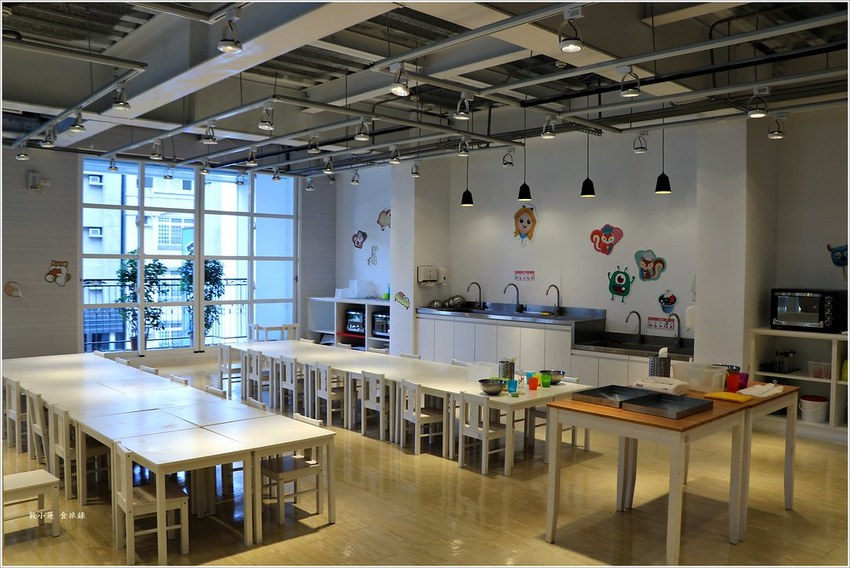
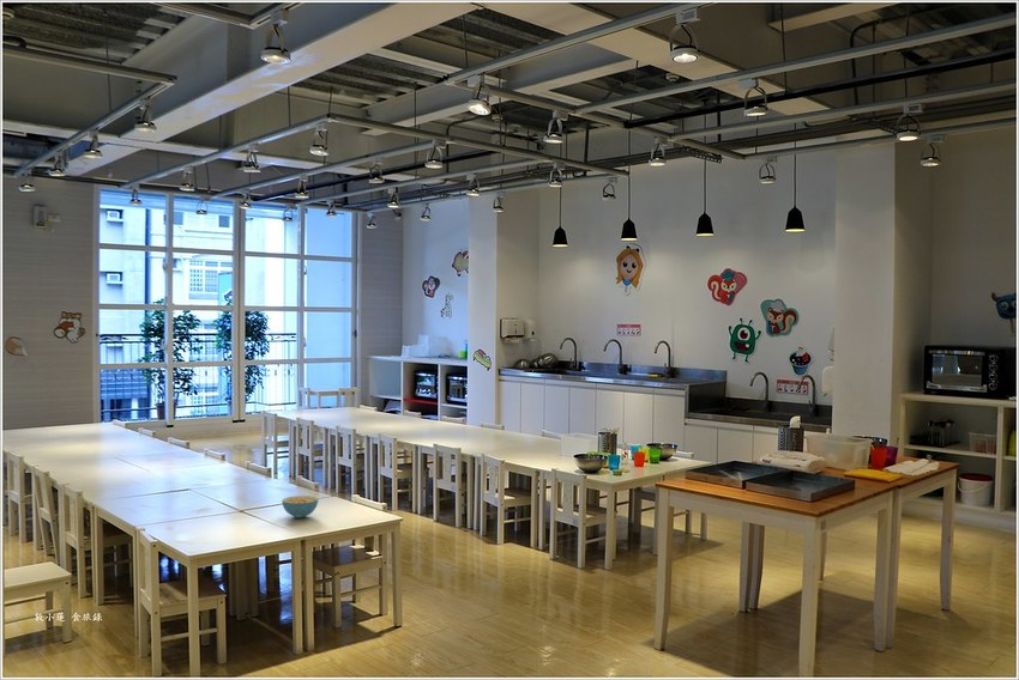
+ cereal bowl (300, 508)
